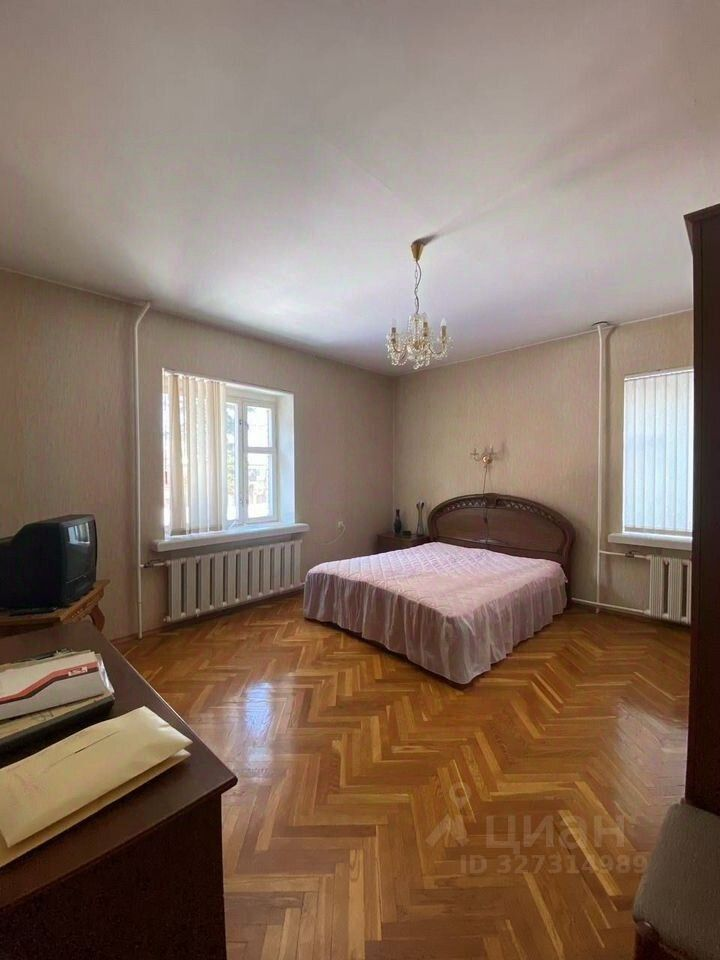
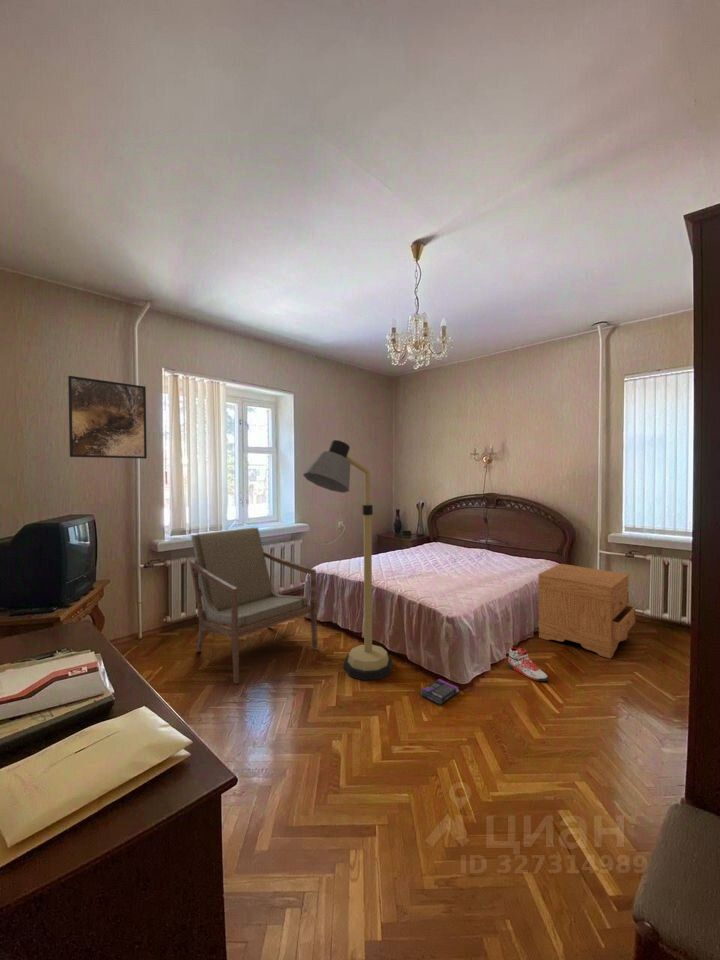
+ nightstand (587, 606)
+ armchair (250, 591)
+ box (439, 691)
+ floor lamp (364, 559)
+ sneaker (527, 662)
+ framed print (109, 419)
